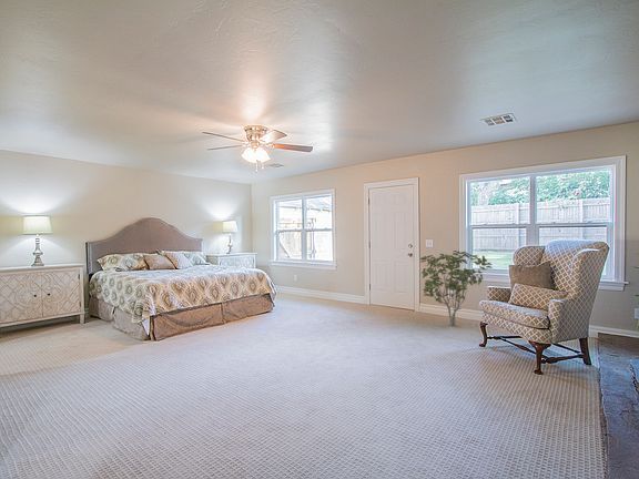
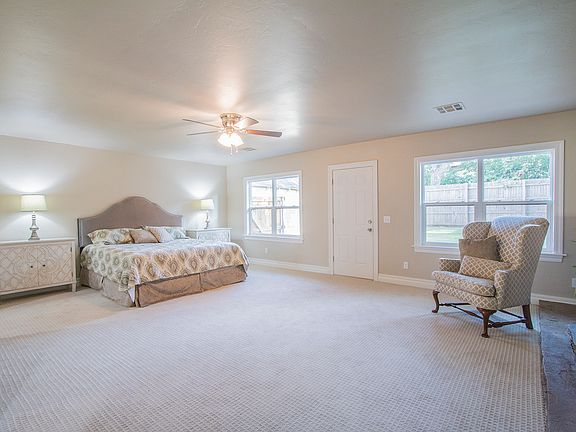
- shrub (453, 287)
